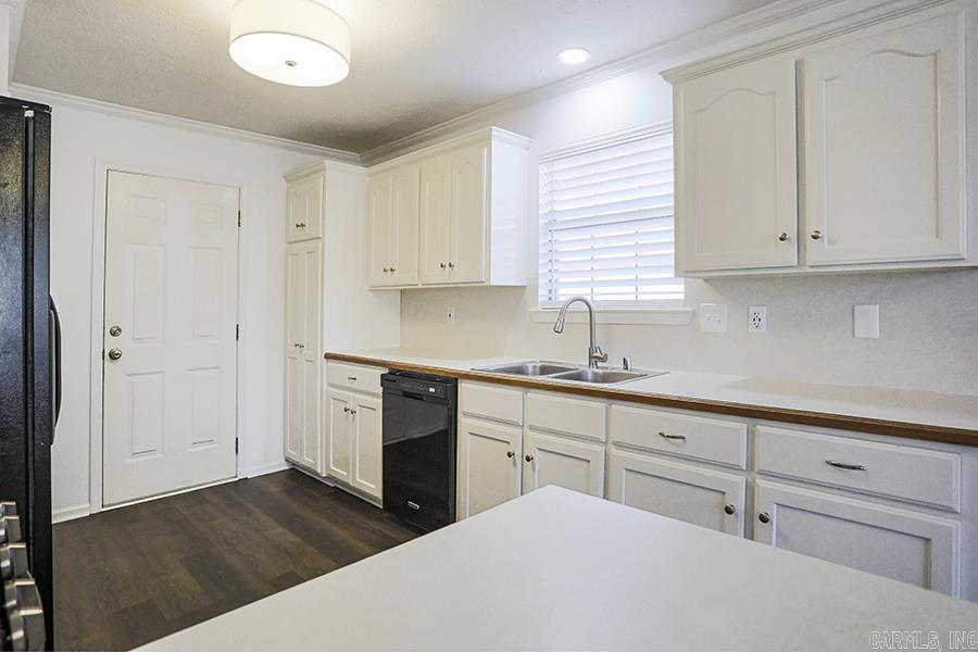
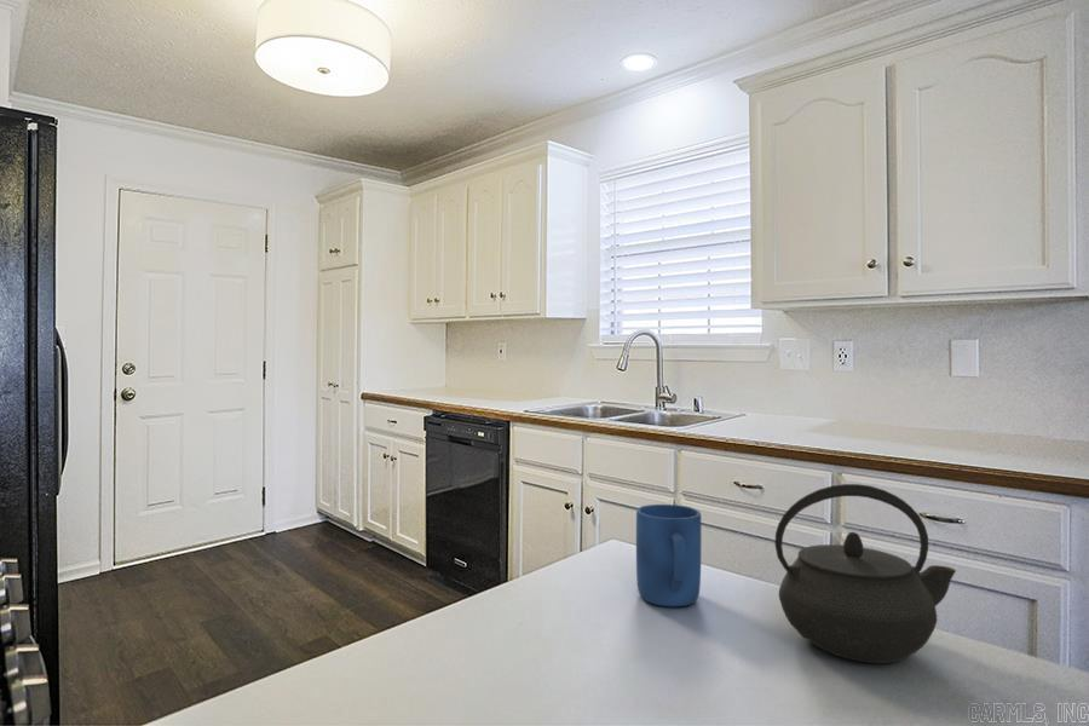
+ kettle (864, 564)
+ mug (670, 558)
